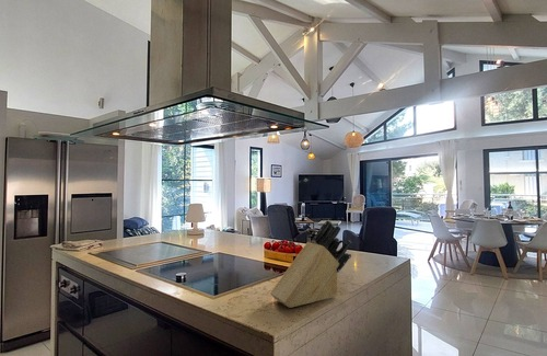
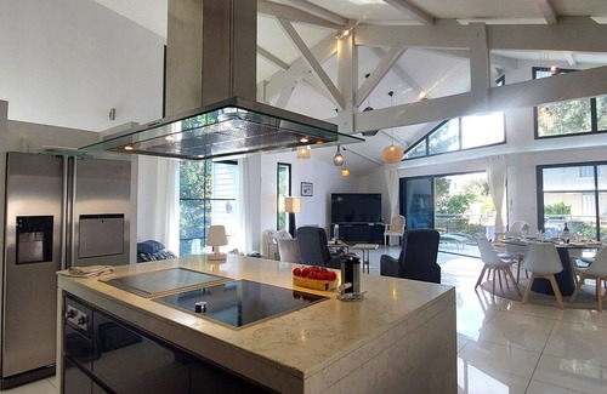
- knife block (313, 259)
